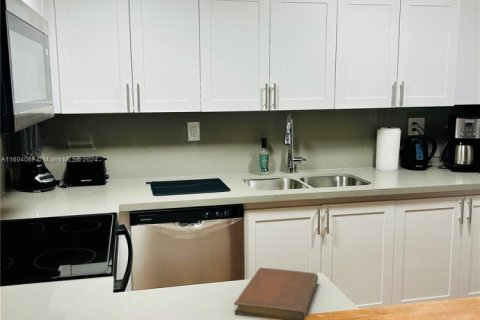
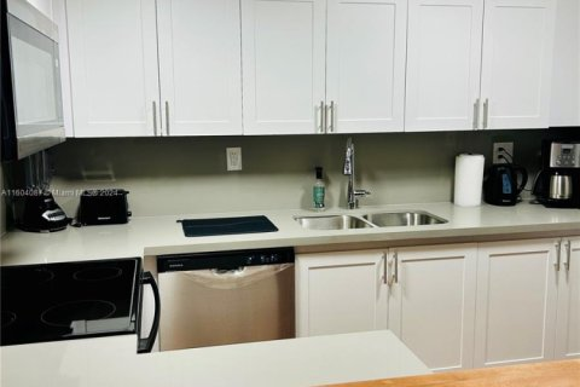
- notebook (279, 291)
